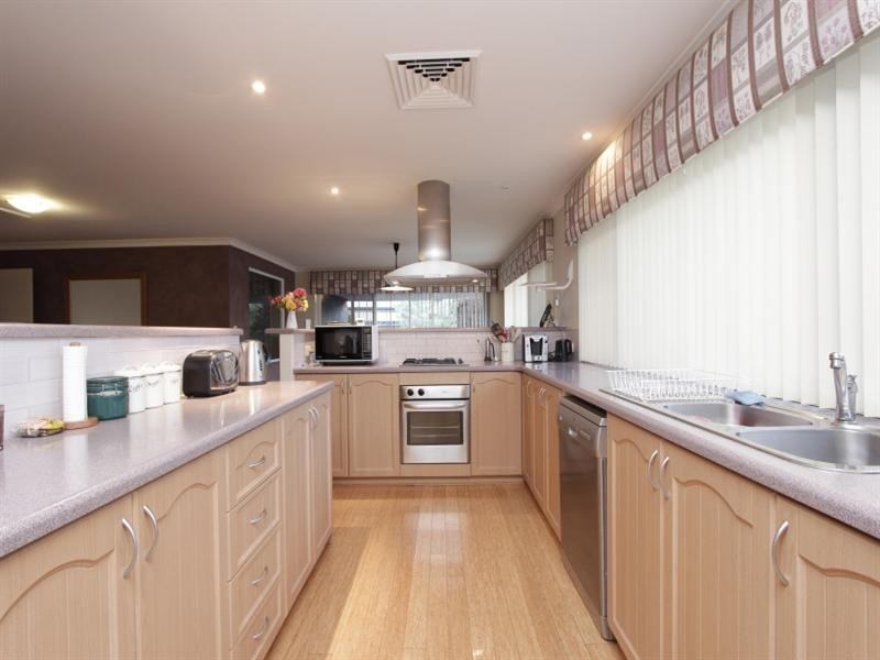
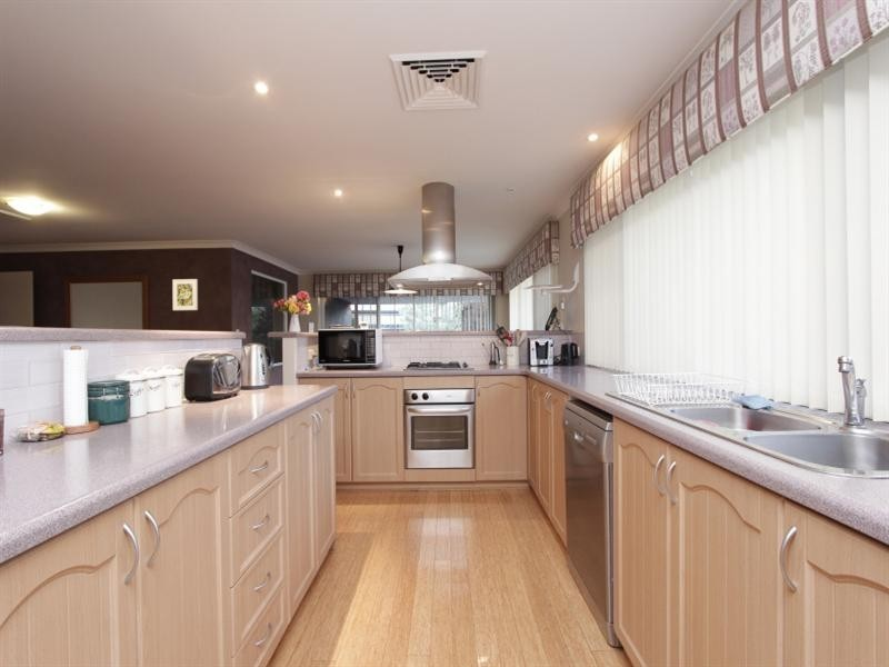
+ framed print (184, 295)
